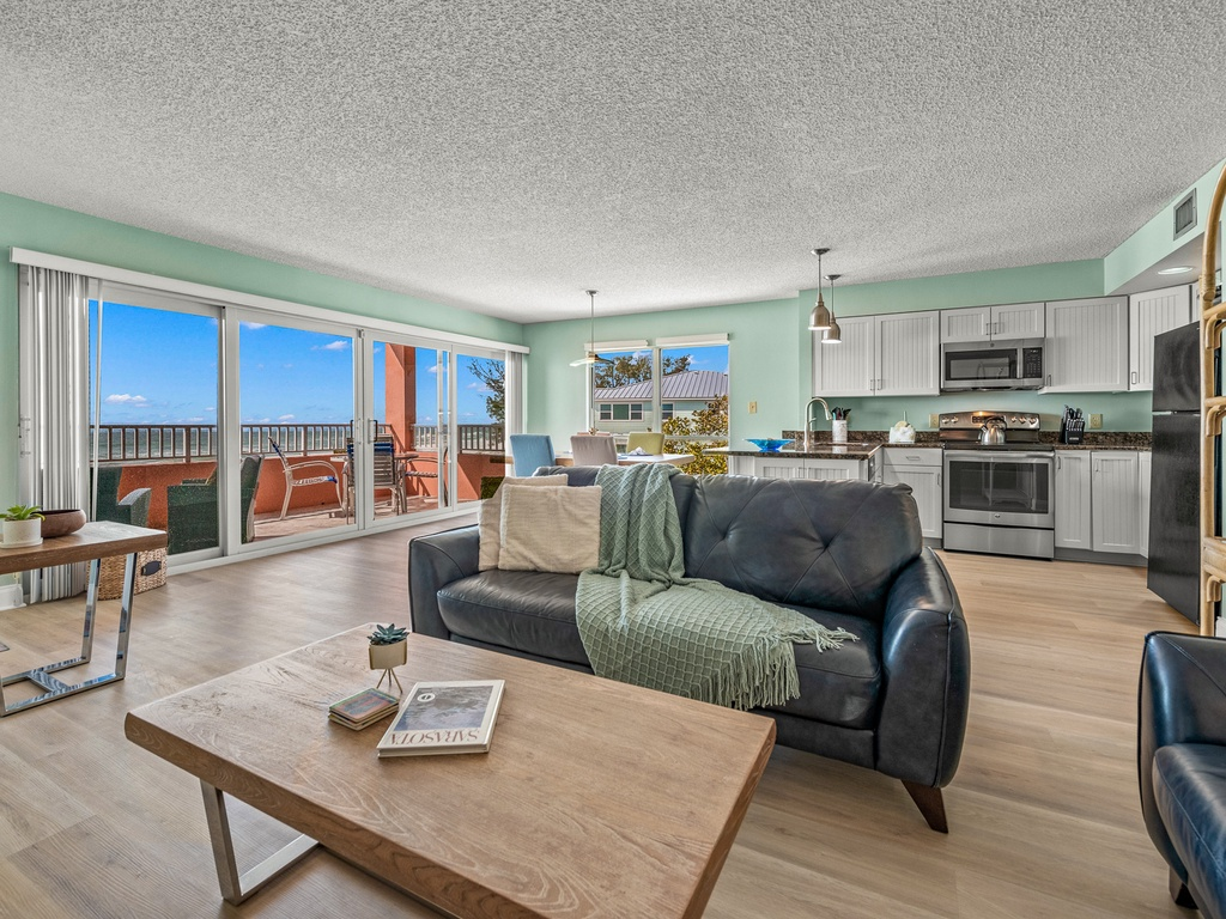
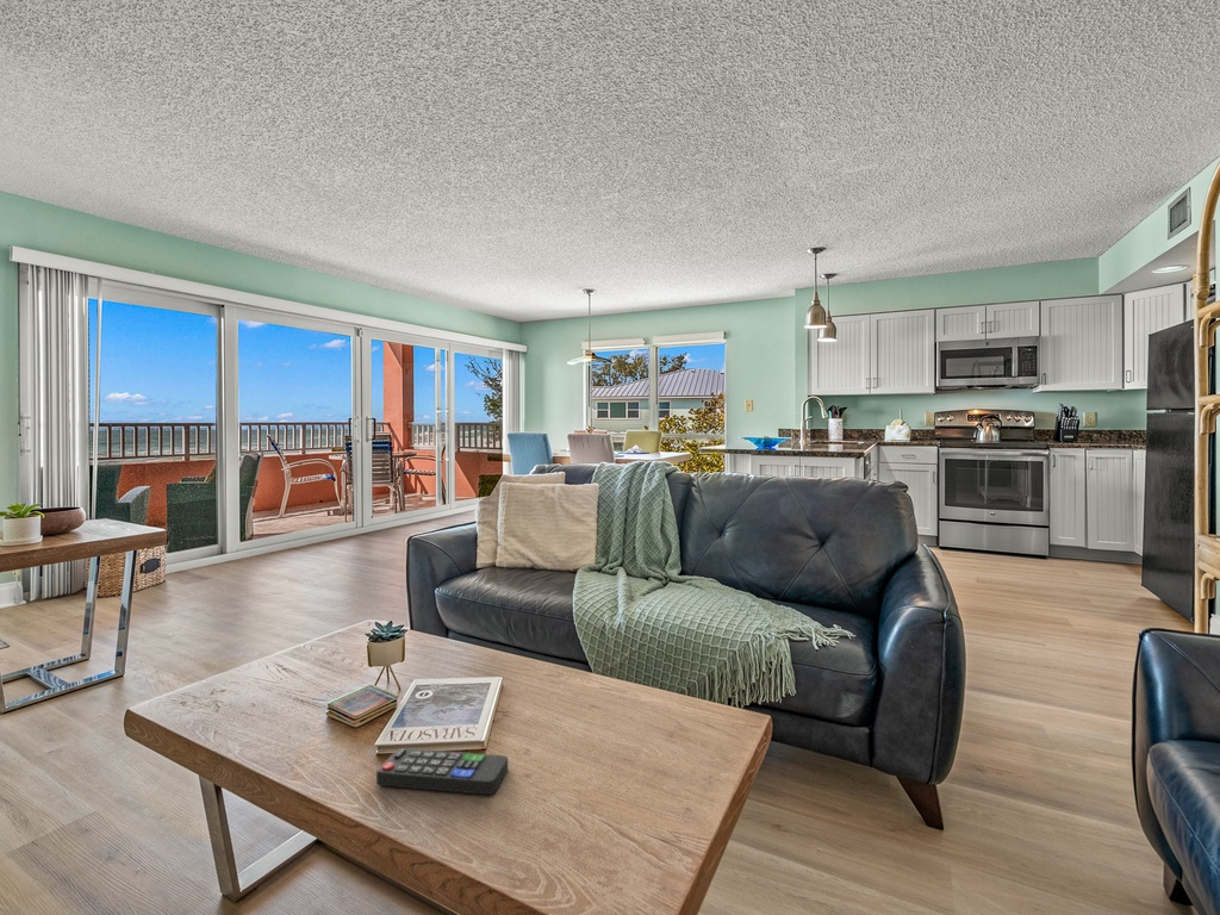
+ remote control (443, 768)
